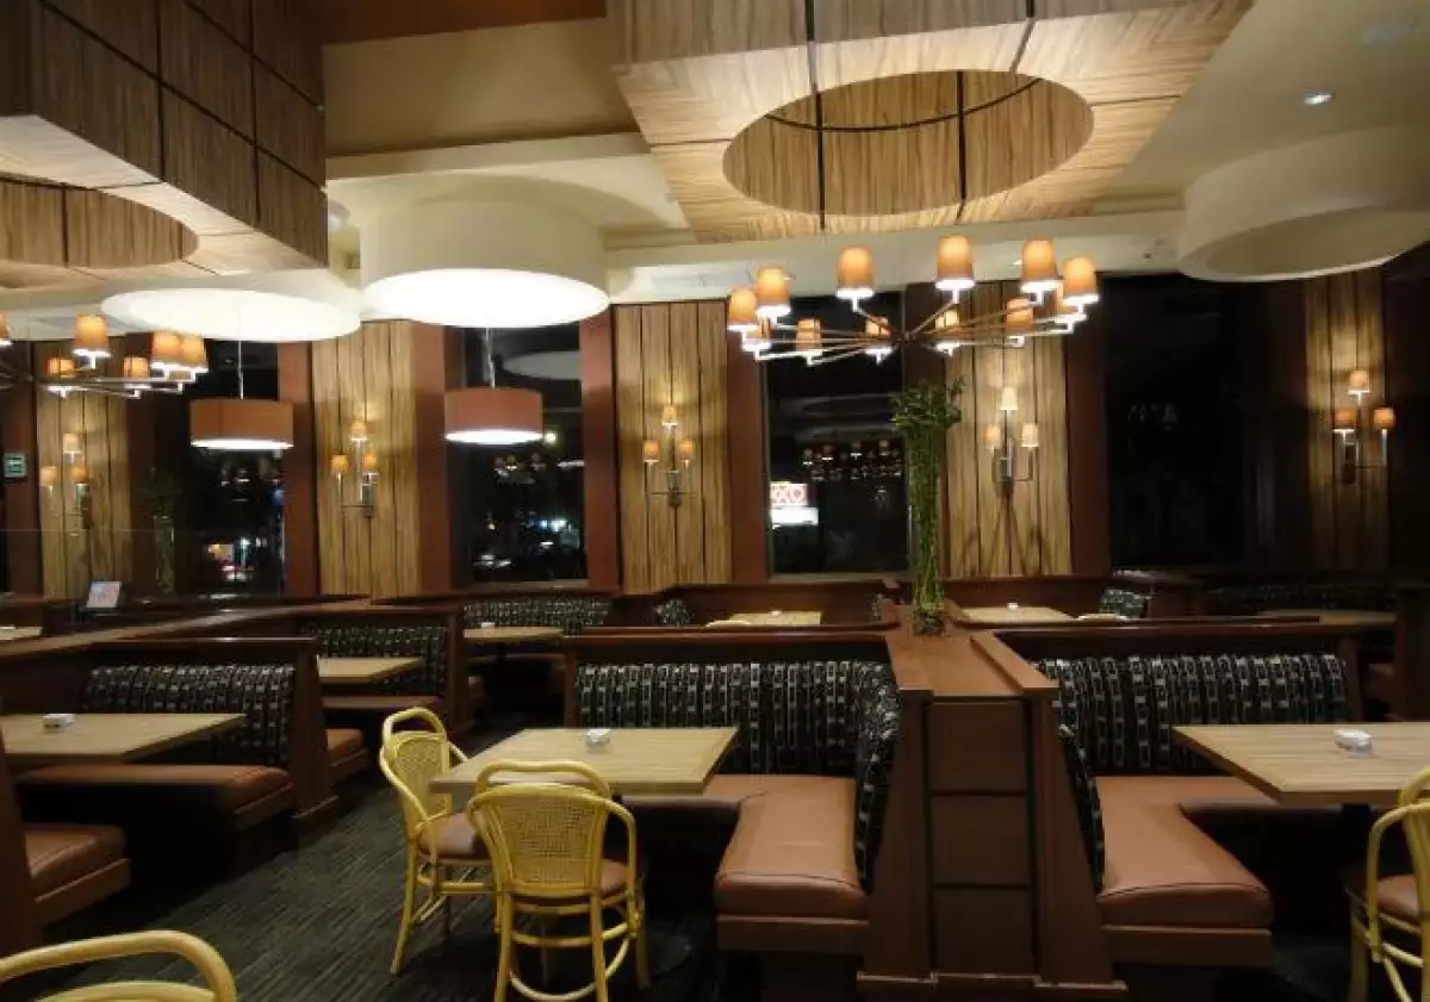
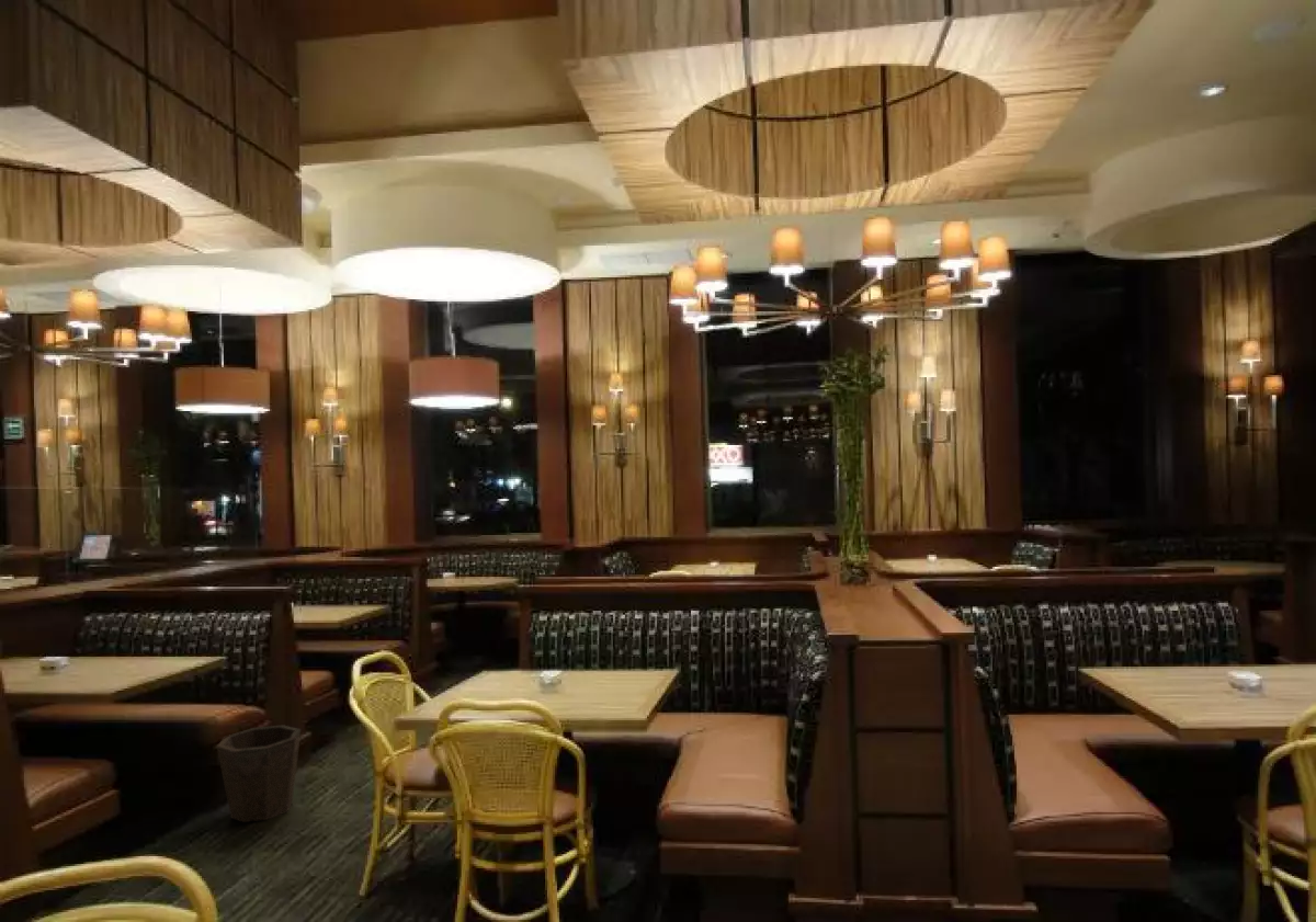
+ waste bin (261, 773)
